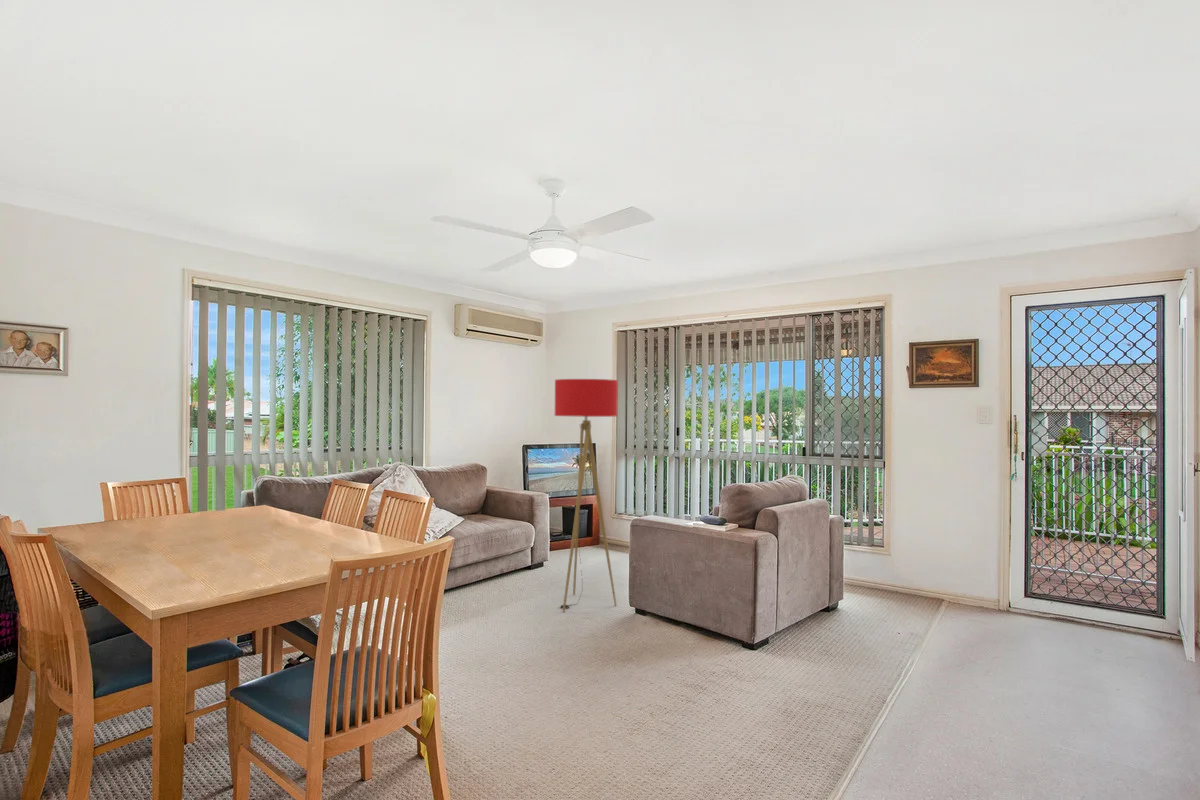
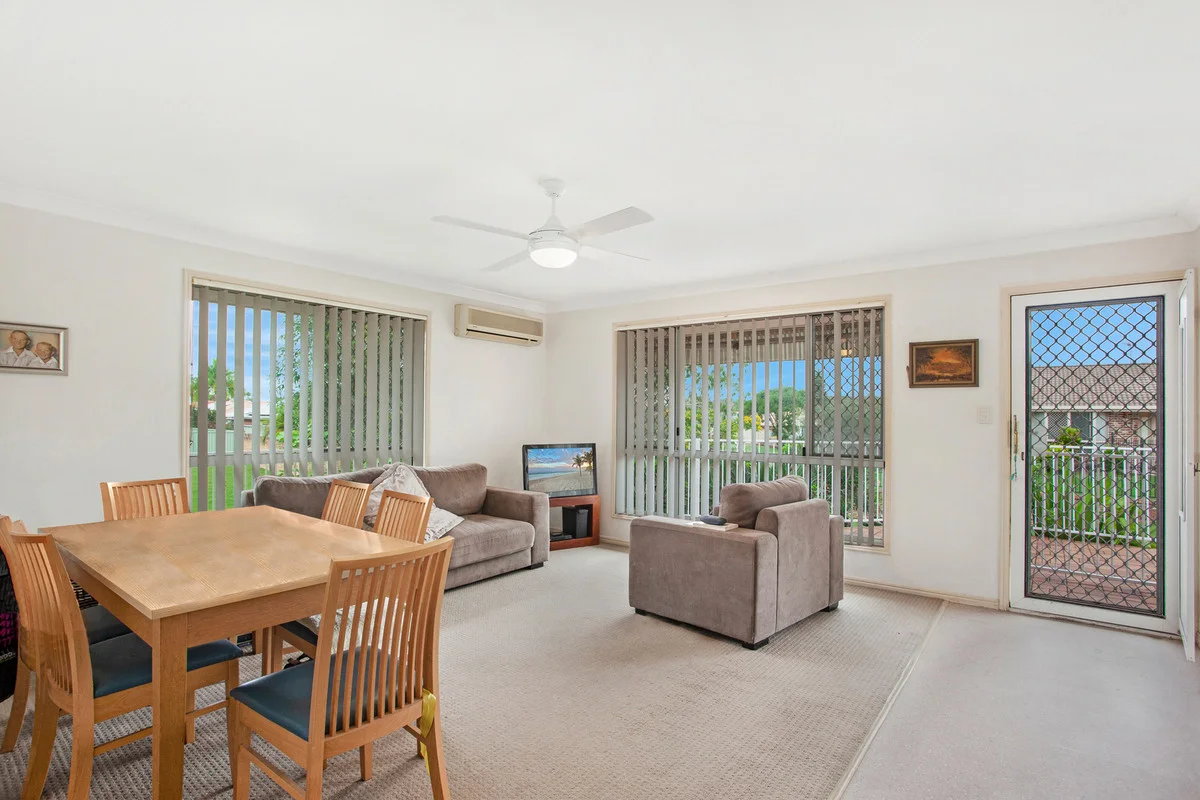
- floor lamp (586, 491)
